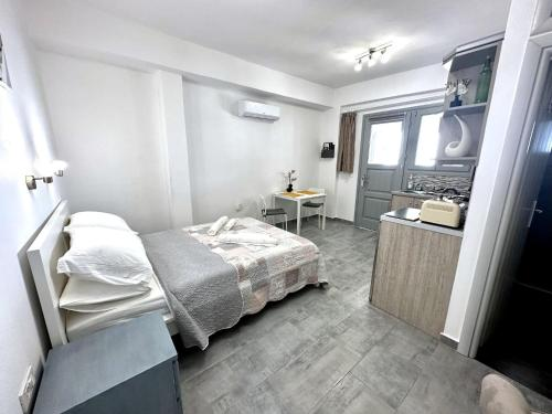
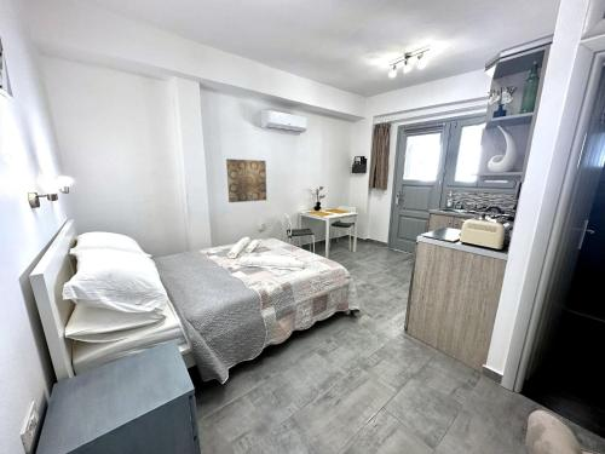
+ wall art (247, 180)
